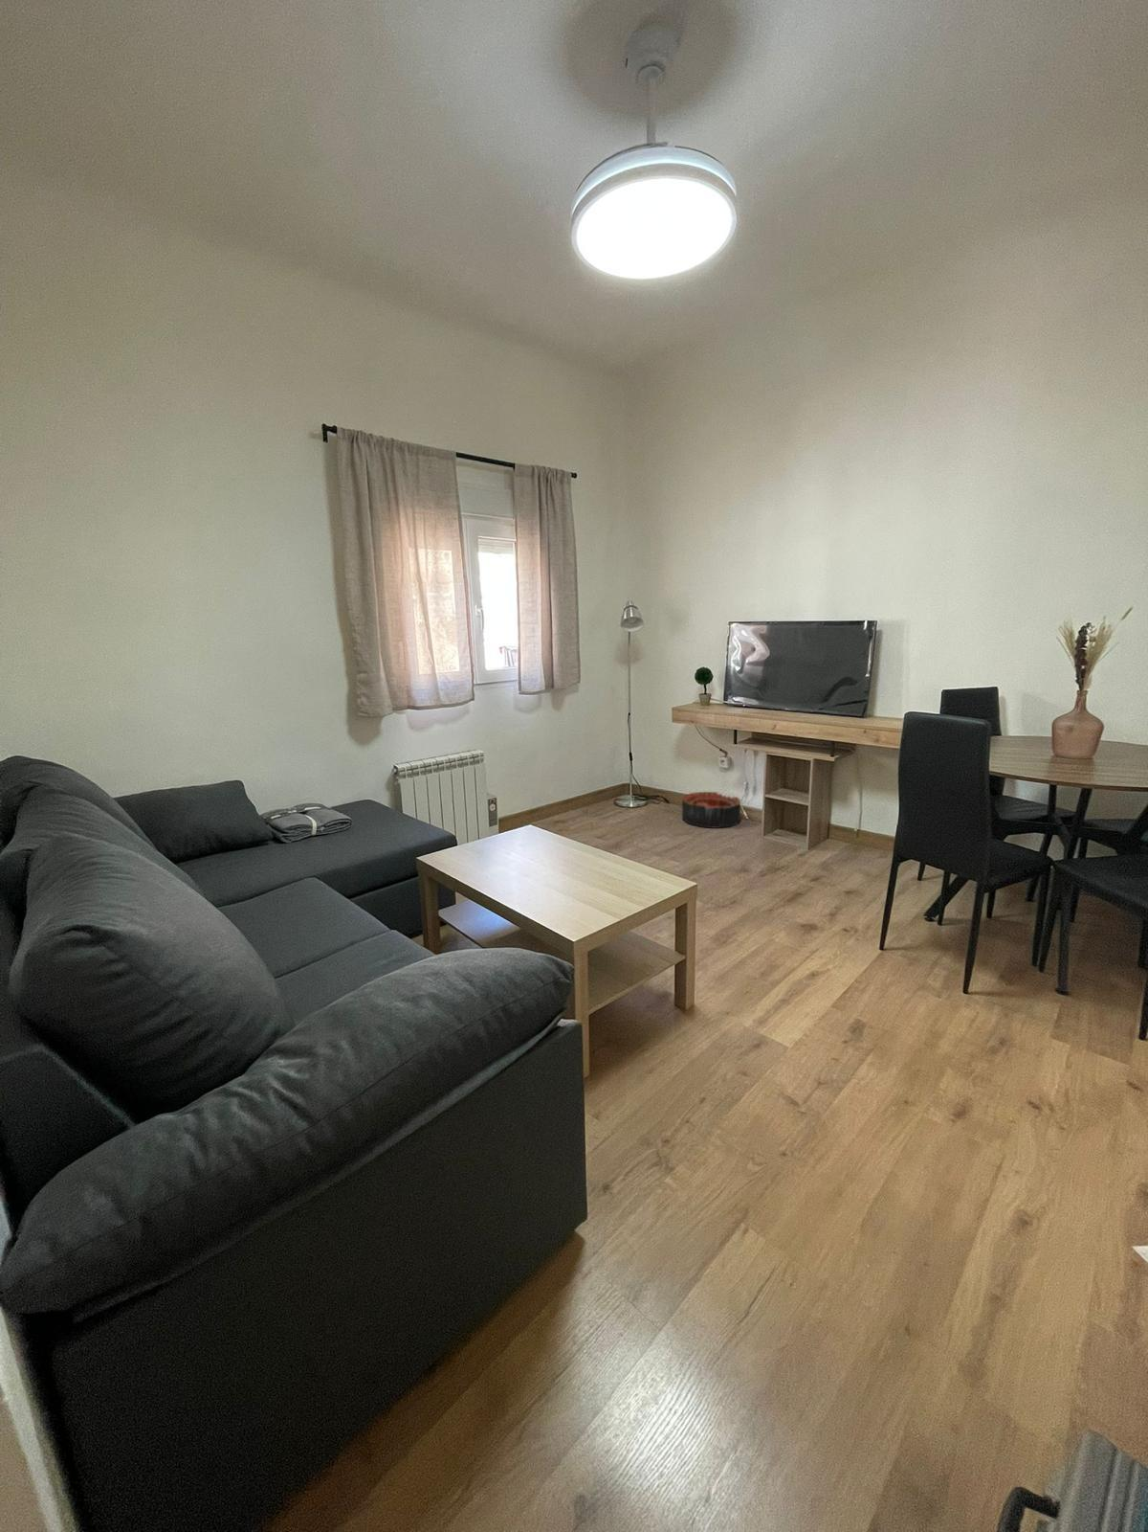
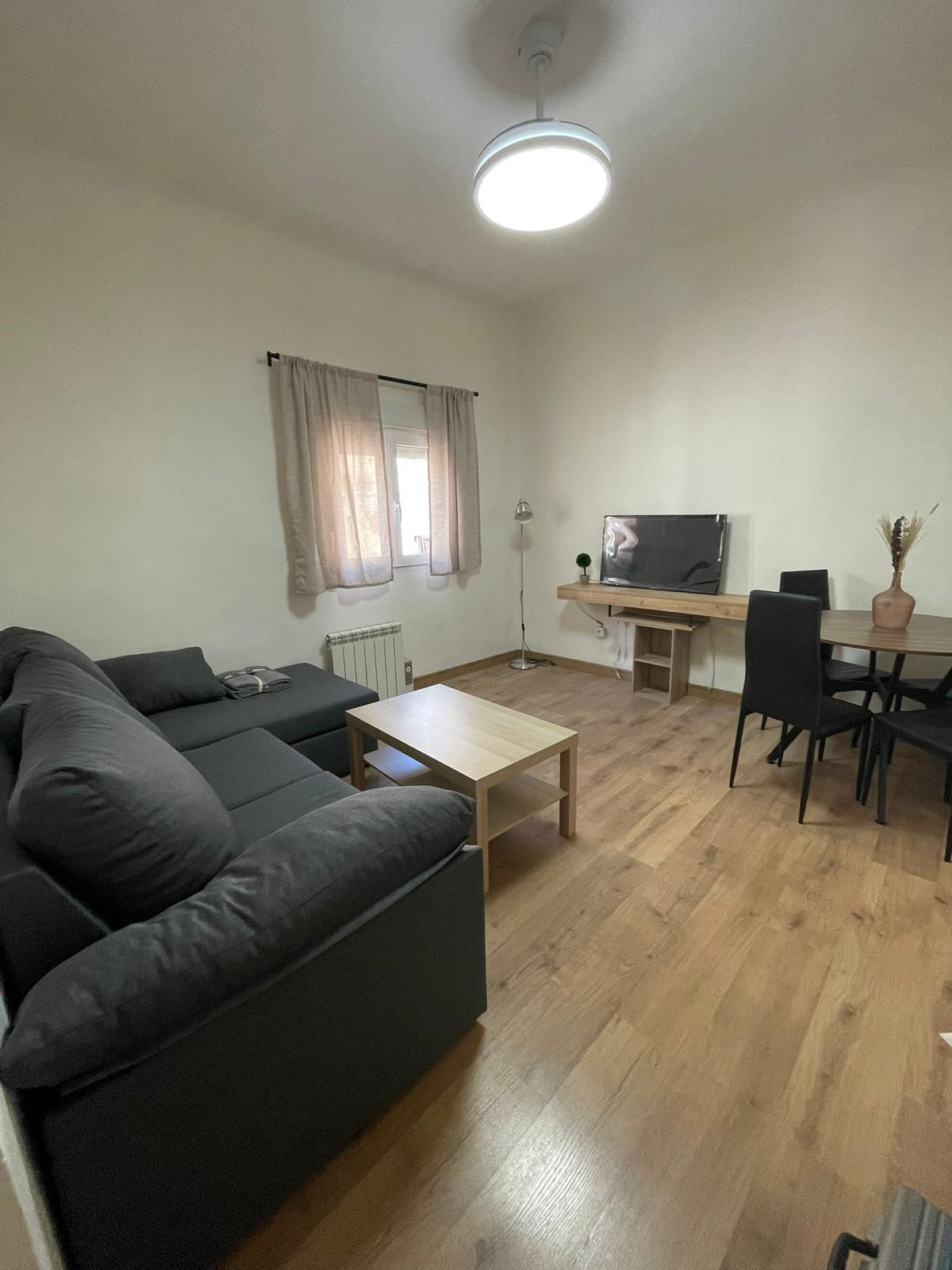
- basket (710, 808)
